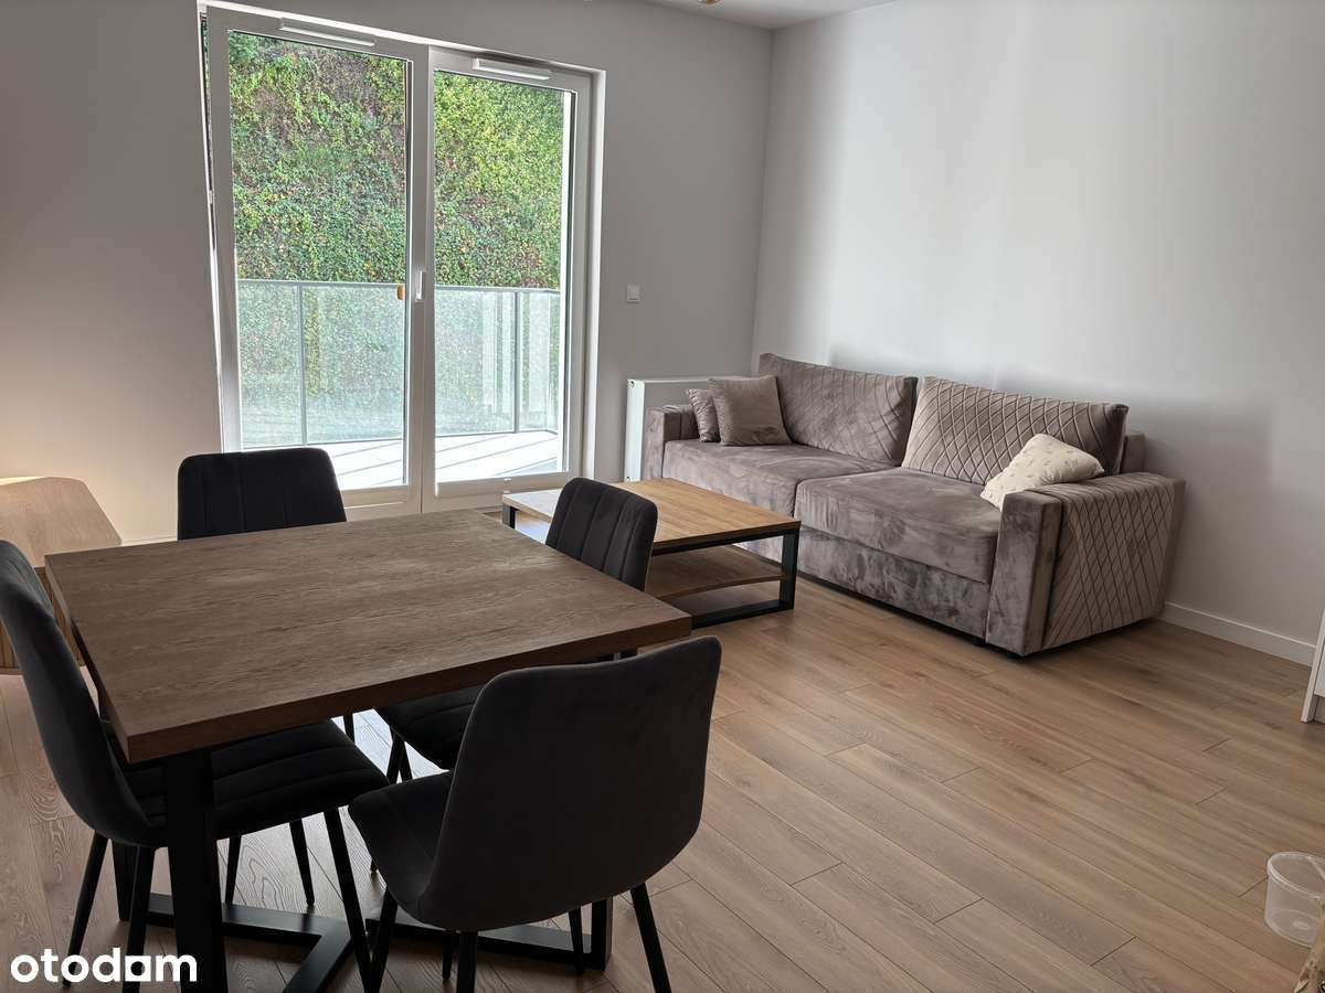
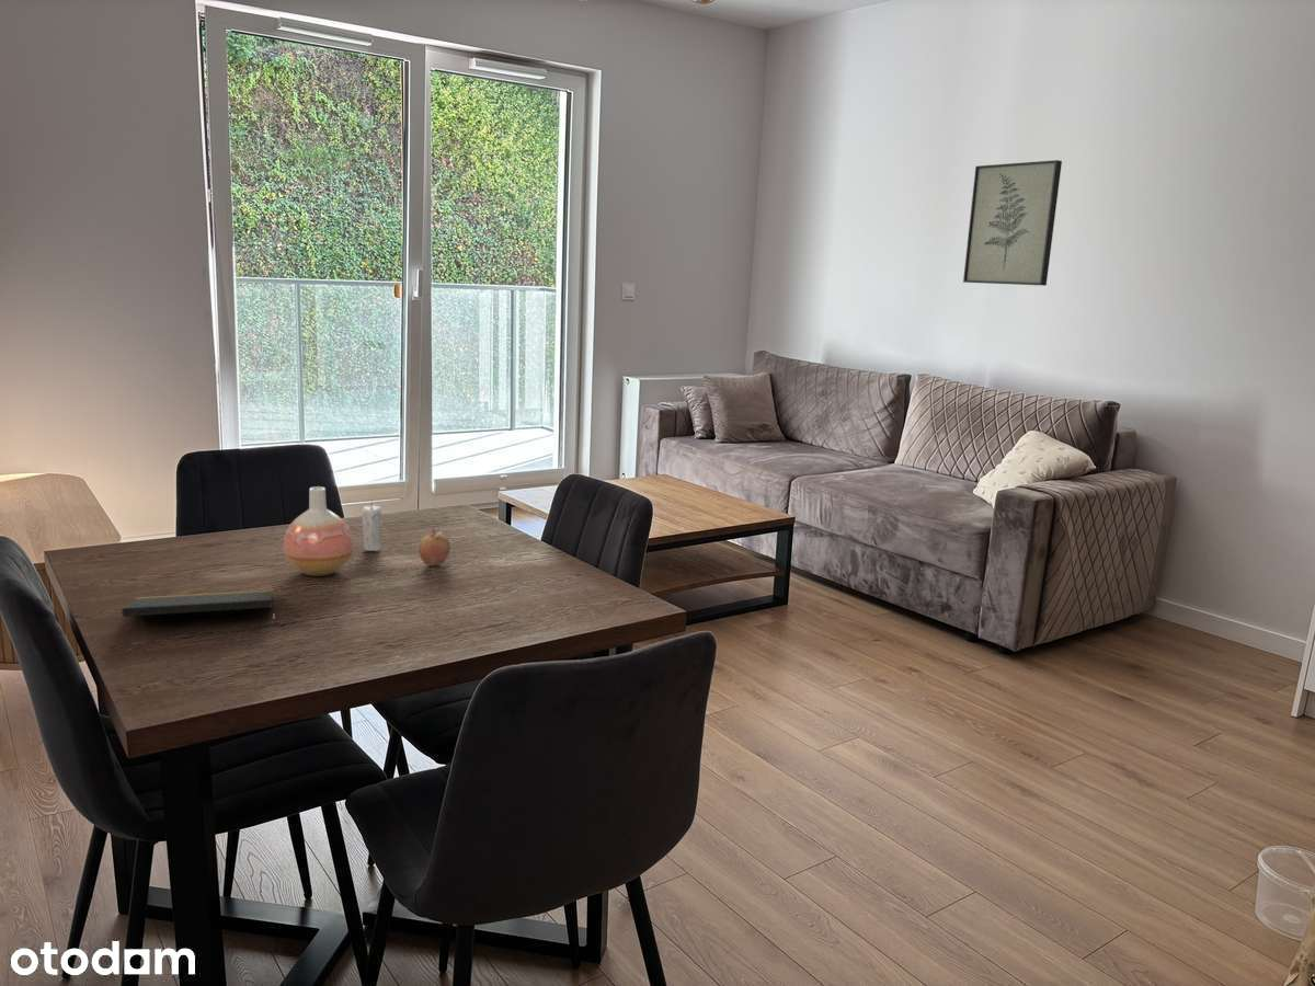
+ notepad (202, 601)
+ fruit (434, 547)
+ vase (318, 530)
+ candle (371, 524)
+ wall art (1009, 223)
